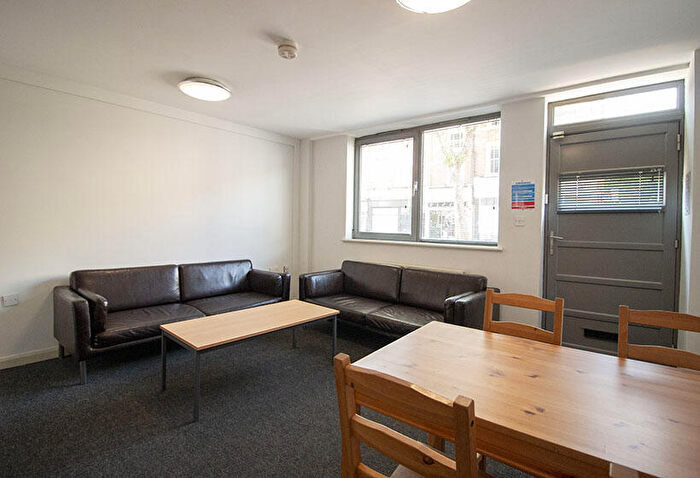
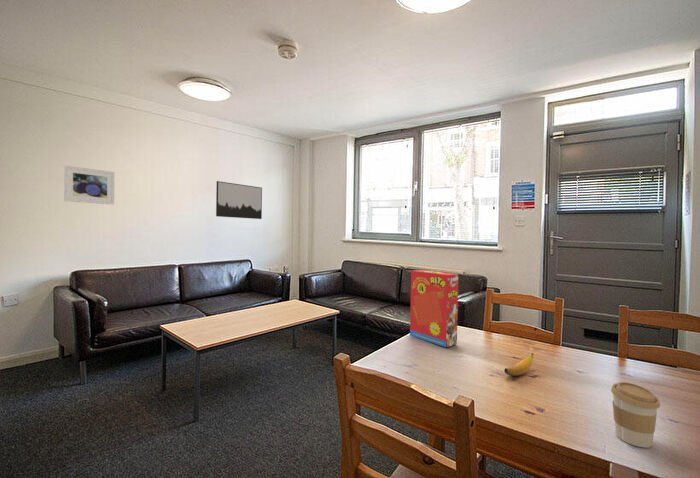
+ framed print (90, 185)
+ cereal box (433, 305)
+ wall art (240, 201)
+ coffee cup (634, 413)
+ banana (519, 365)
